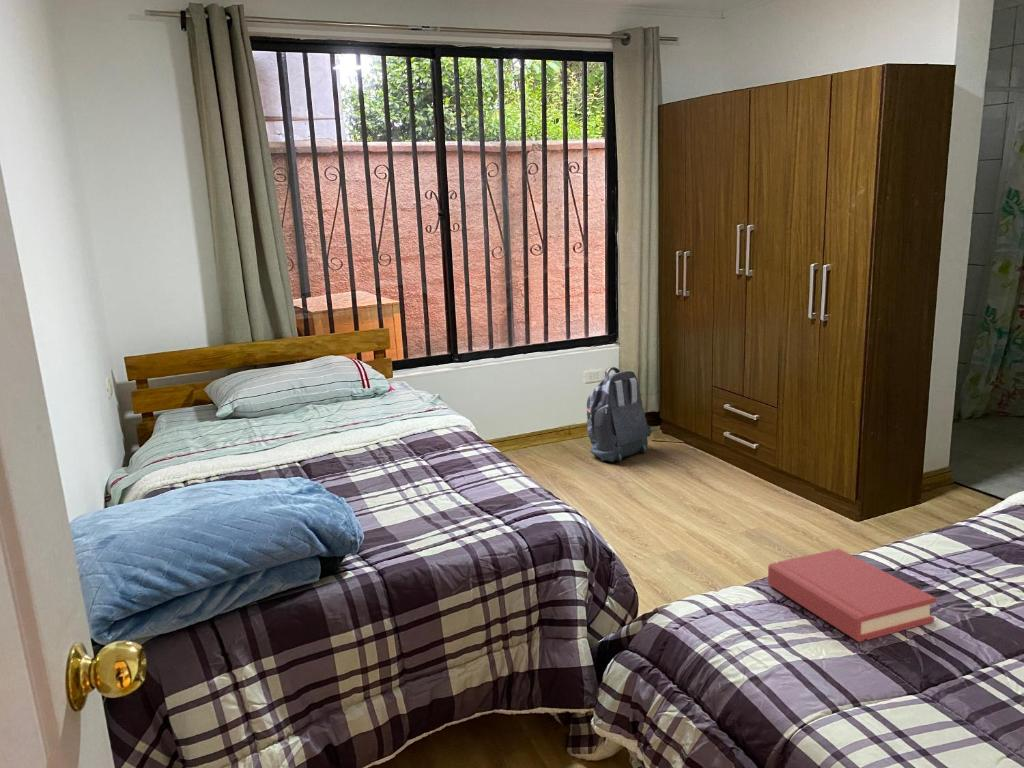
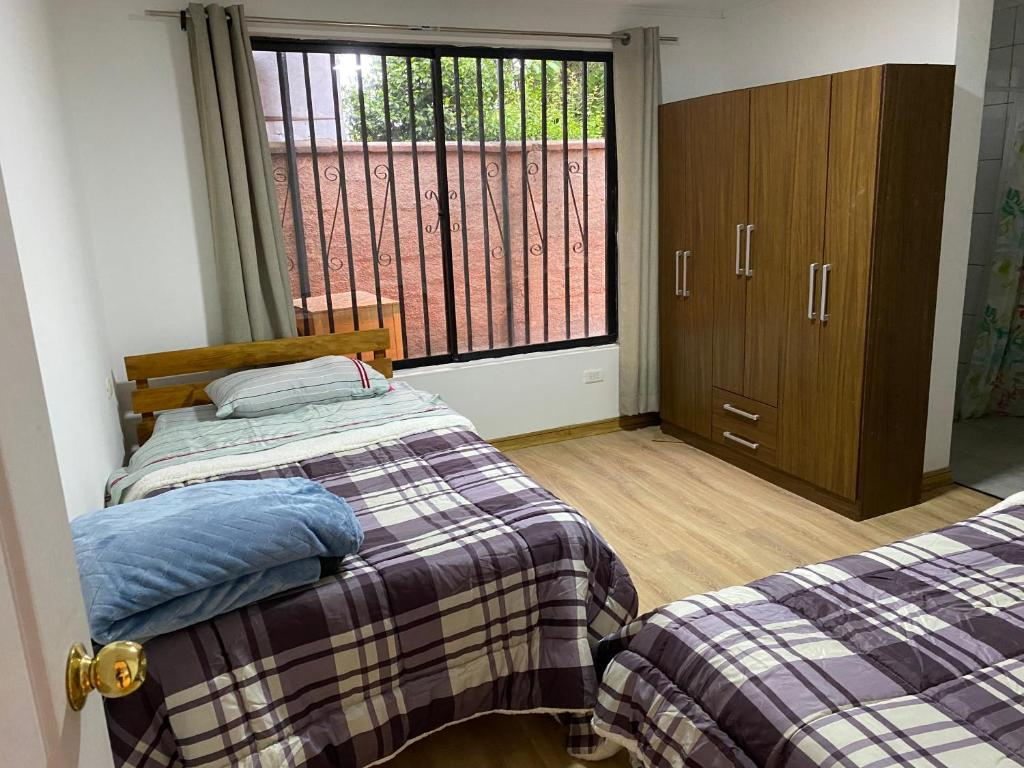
- backpack (617, 411)
- hardback book (846, 591)
